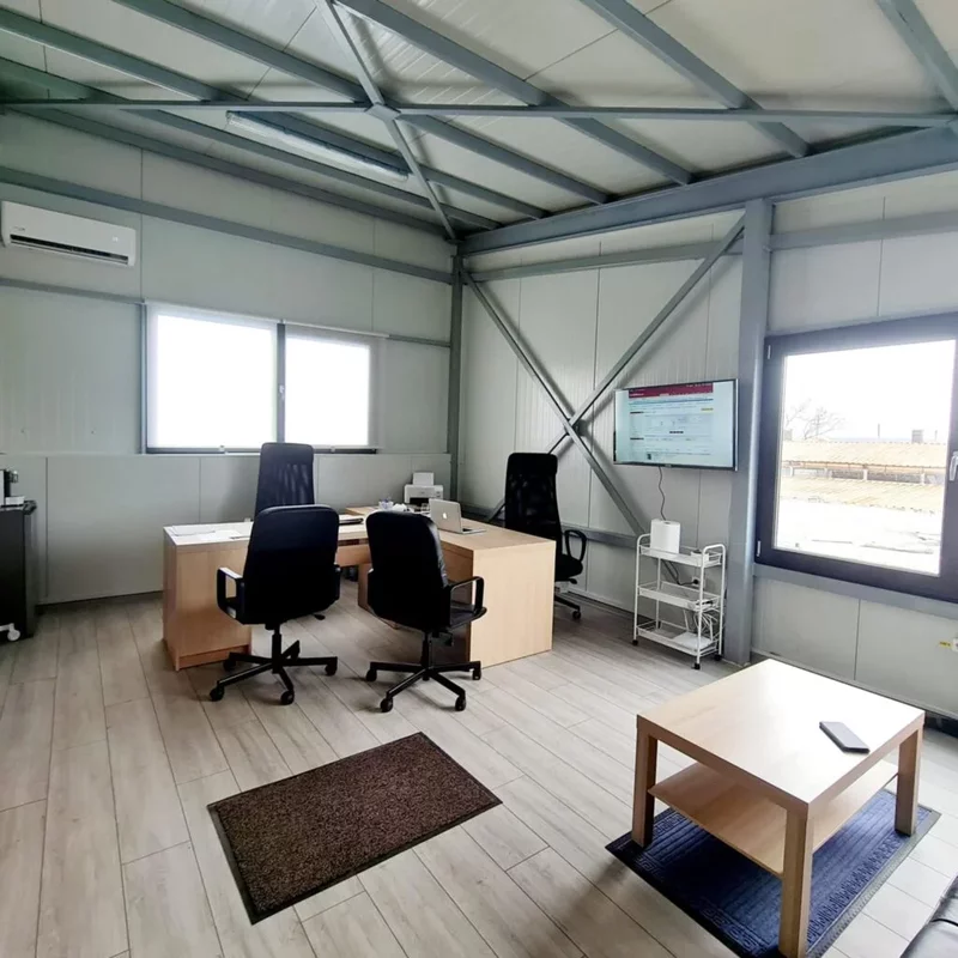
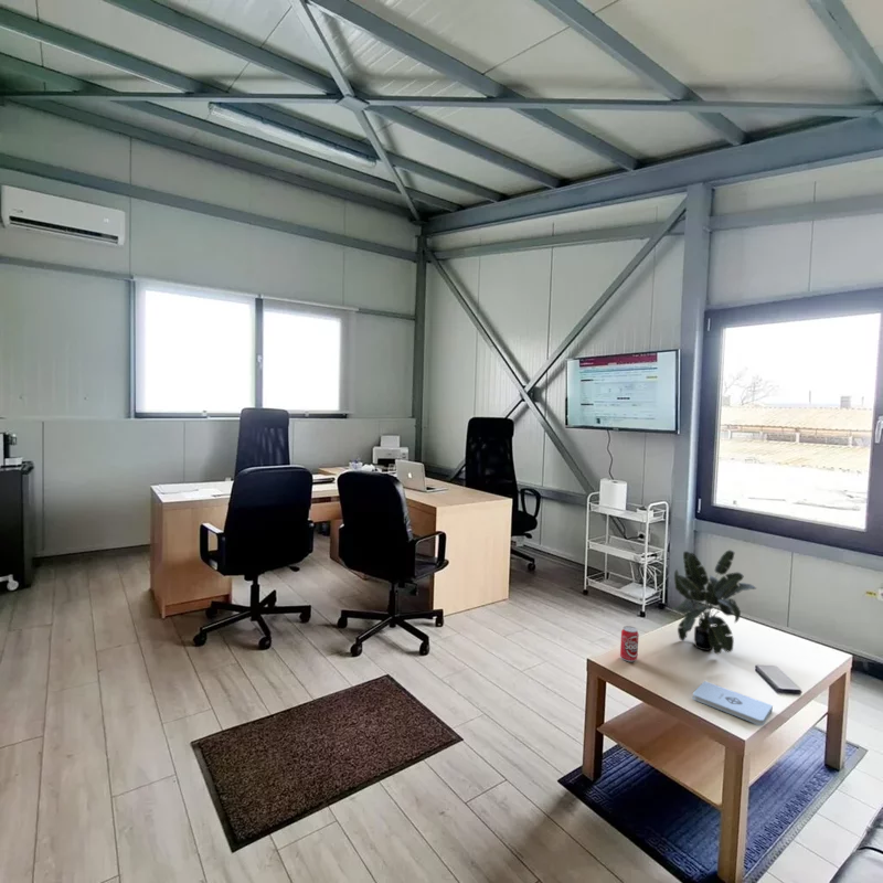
+ potted plant (712, 600)
+ beverage can (629, 643)
+ notepad (731, 702)
